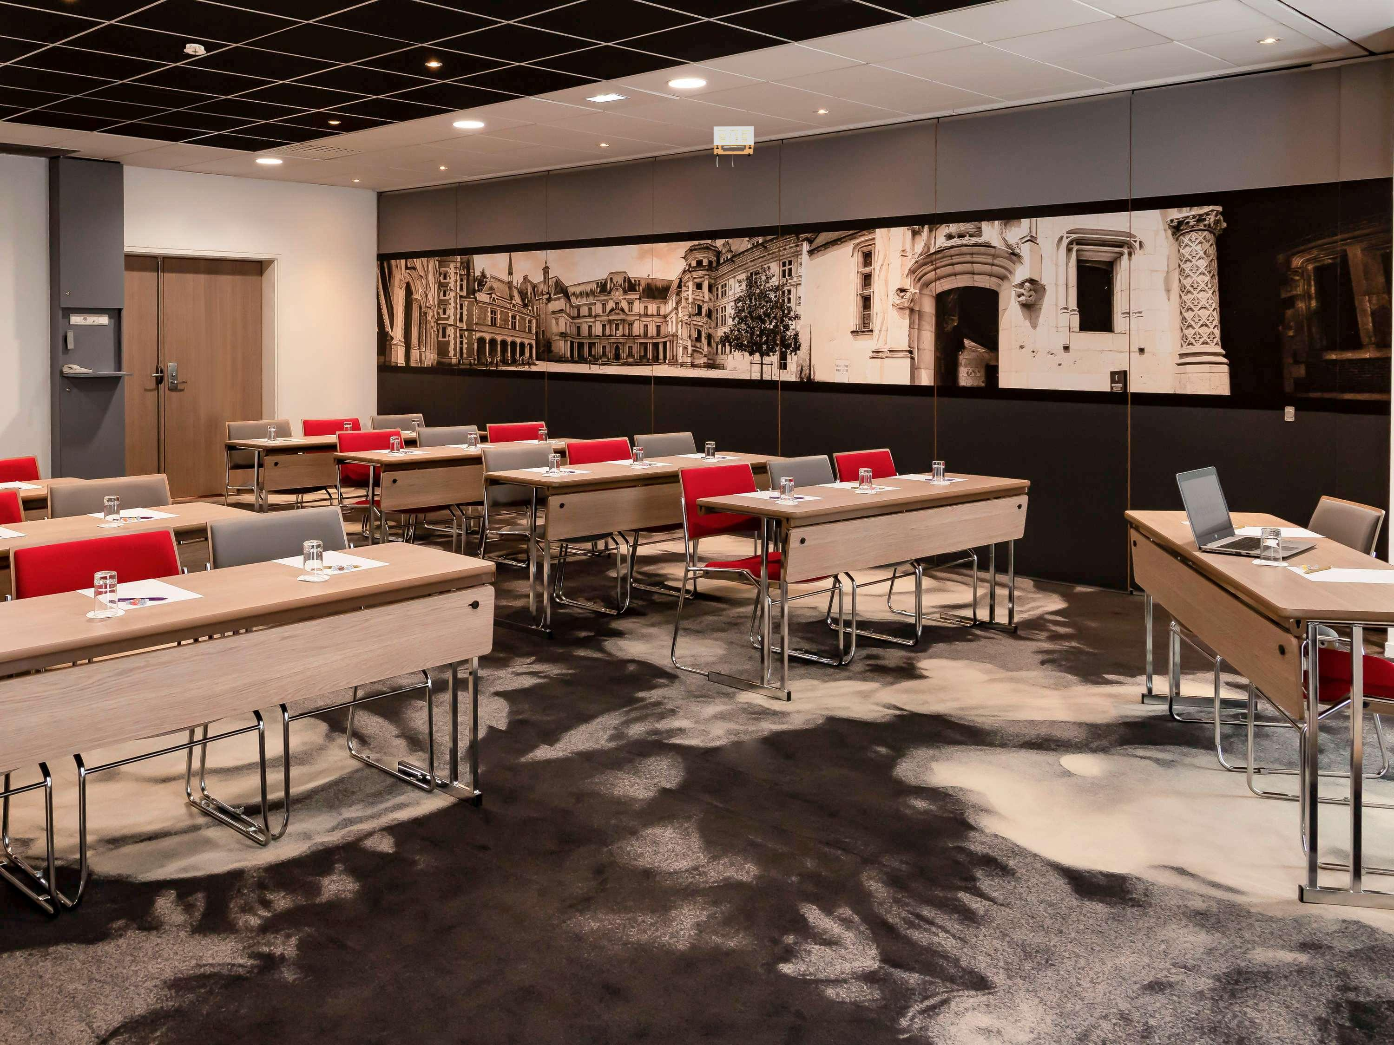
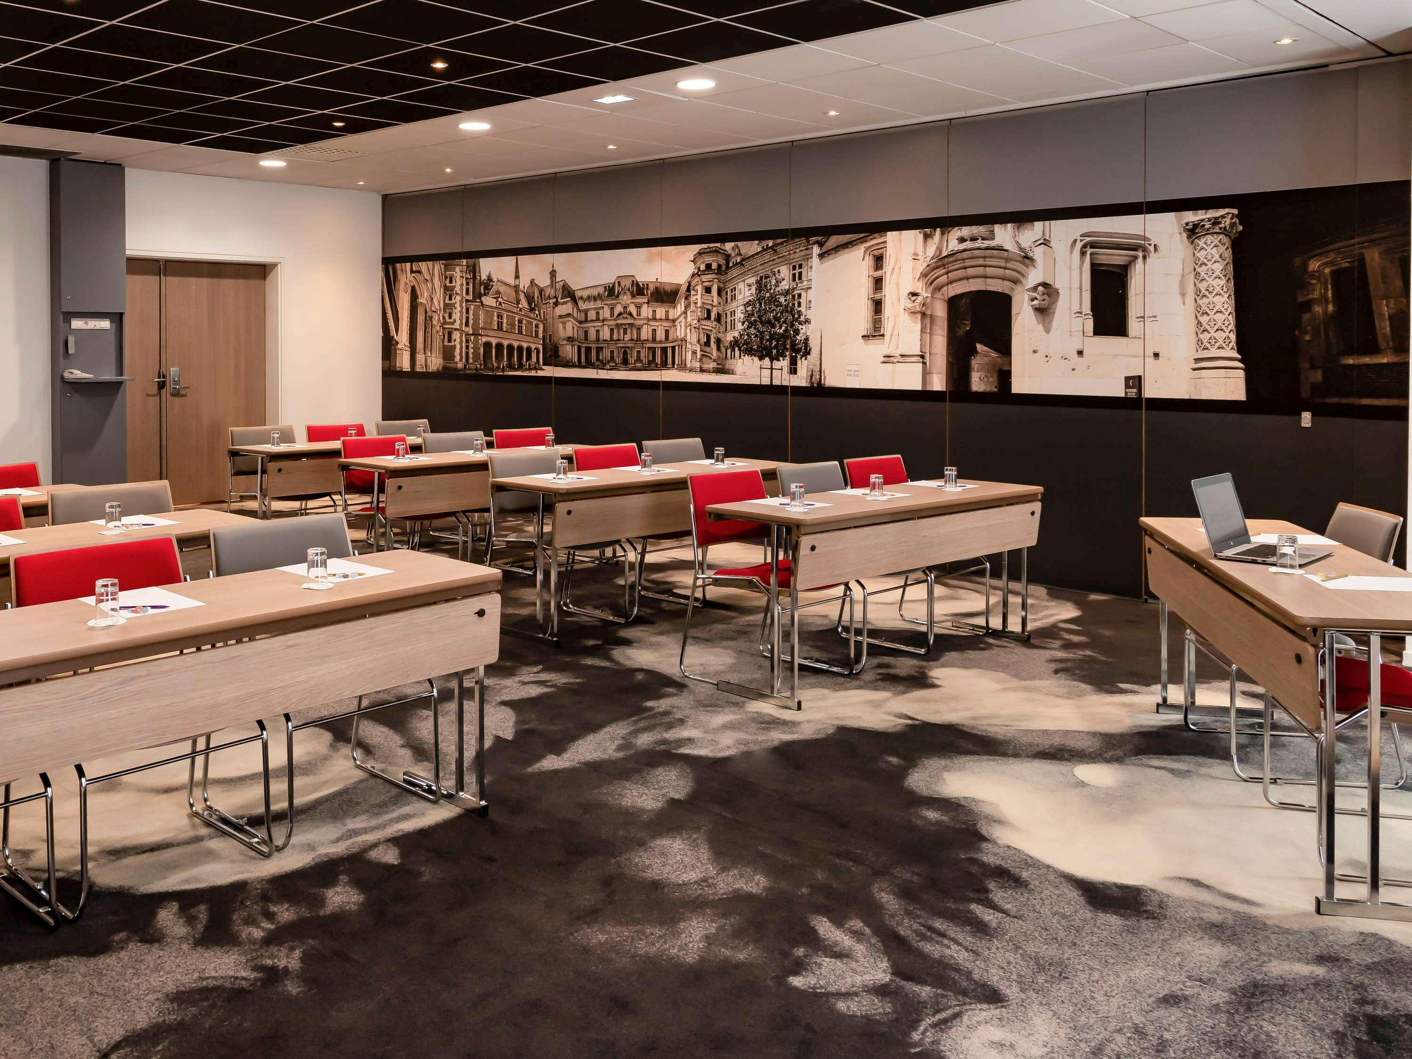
- projector (733, 145)
- smoke detector (194, 49)
